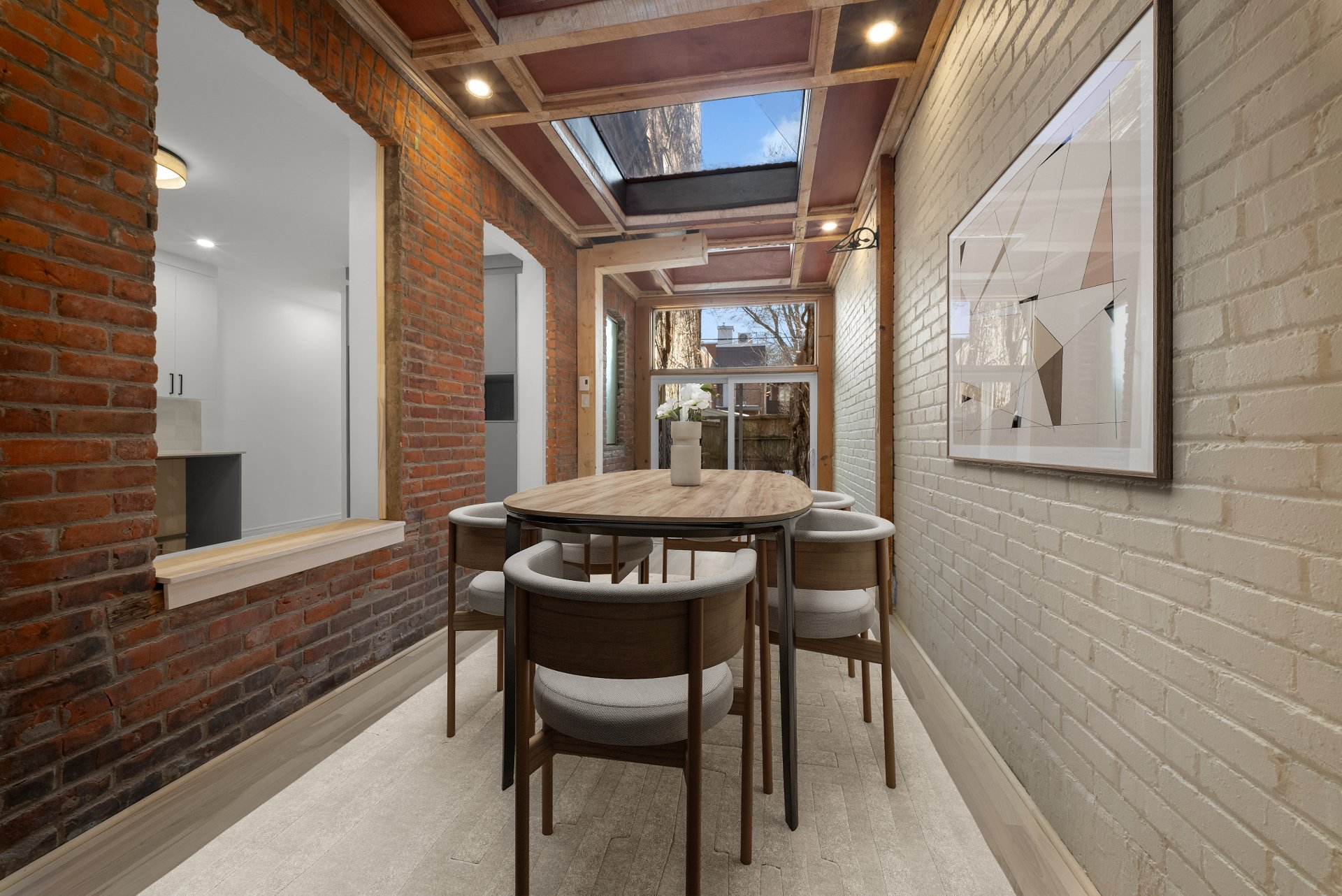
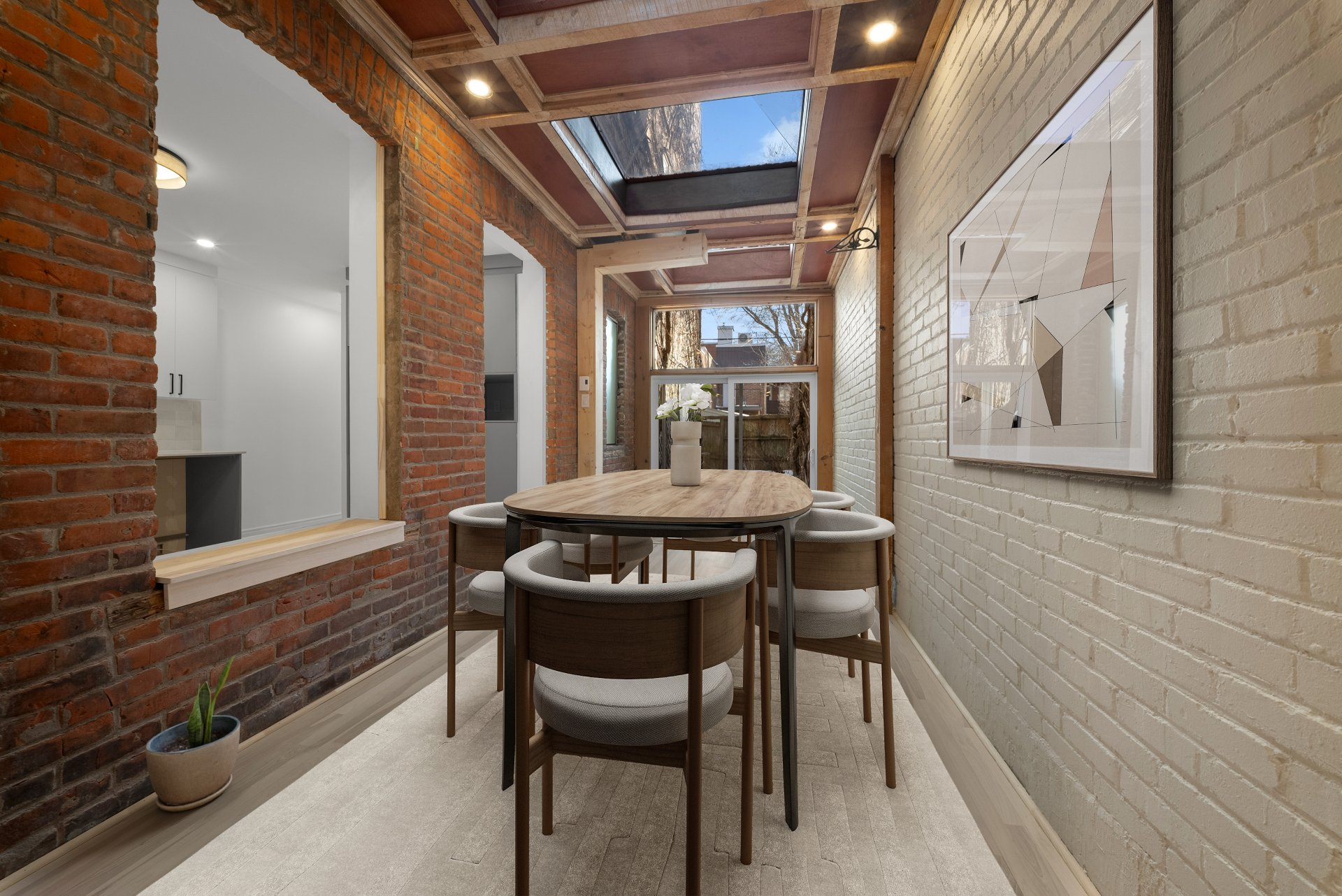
+ potted plant (194, 730)
